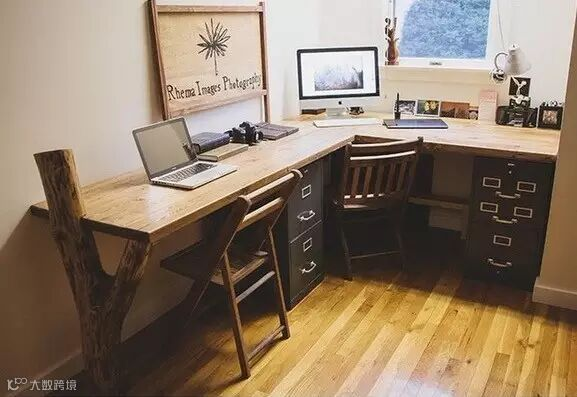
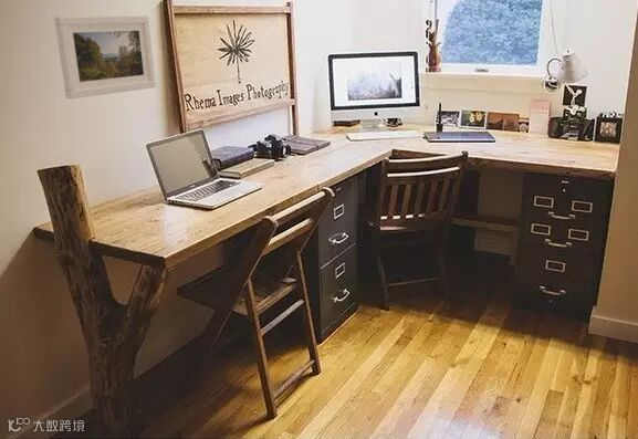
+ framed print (109, 54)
